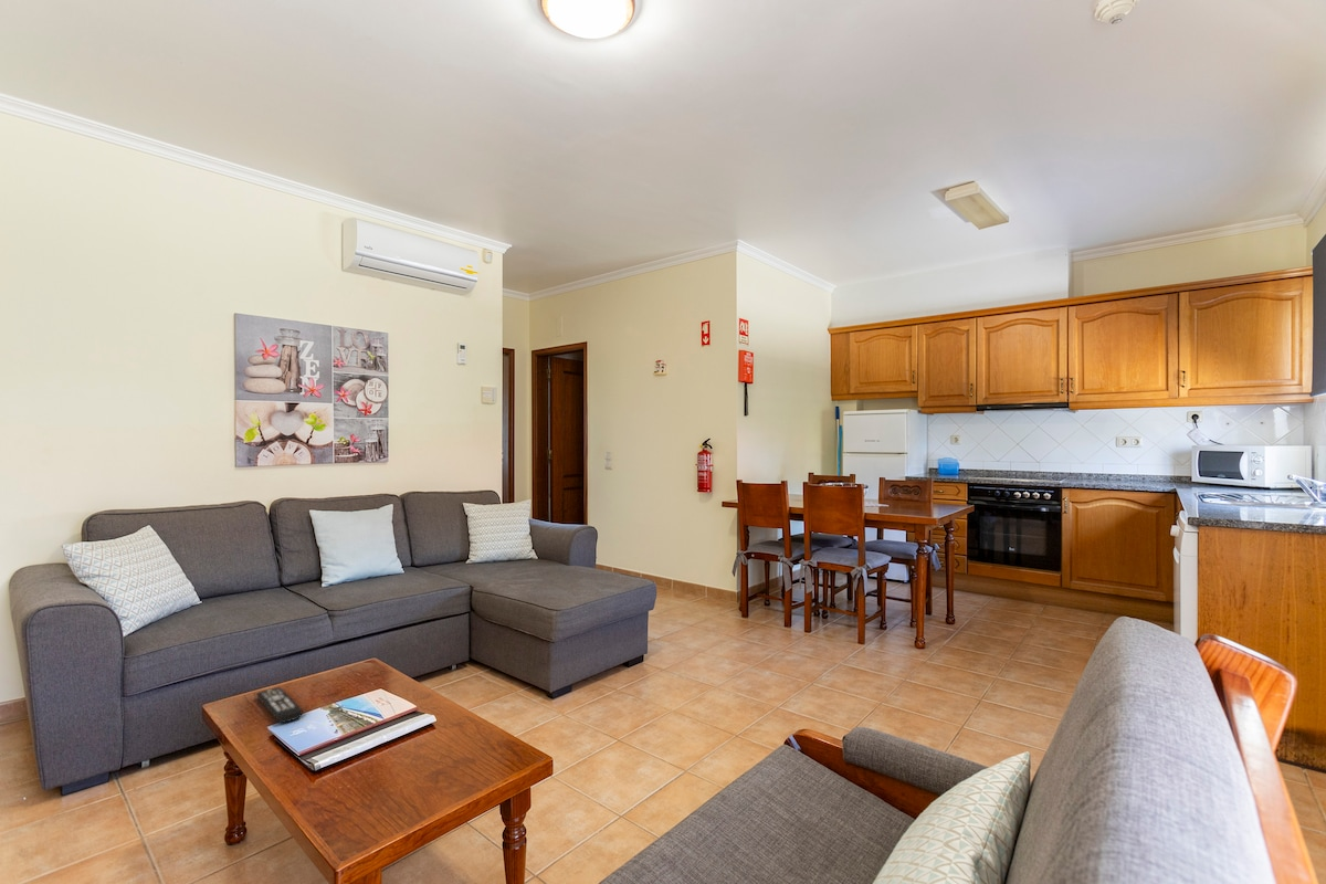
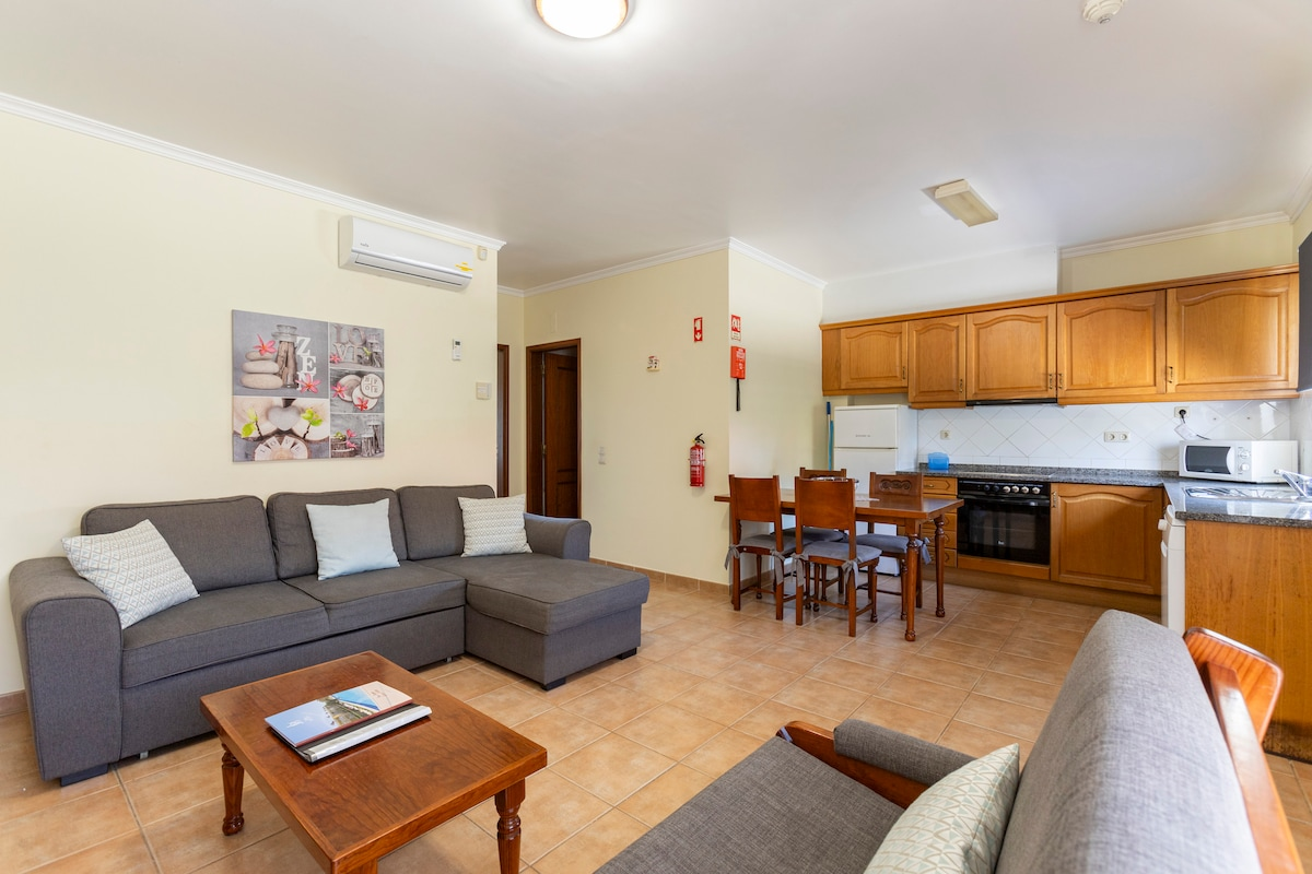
- remote control (278, 704)
